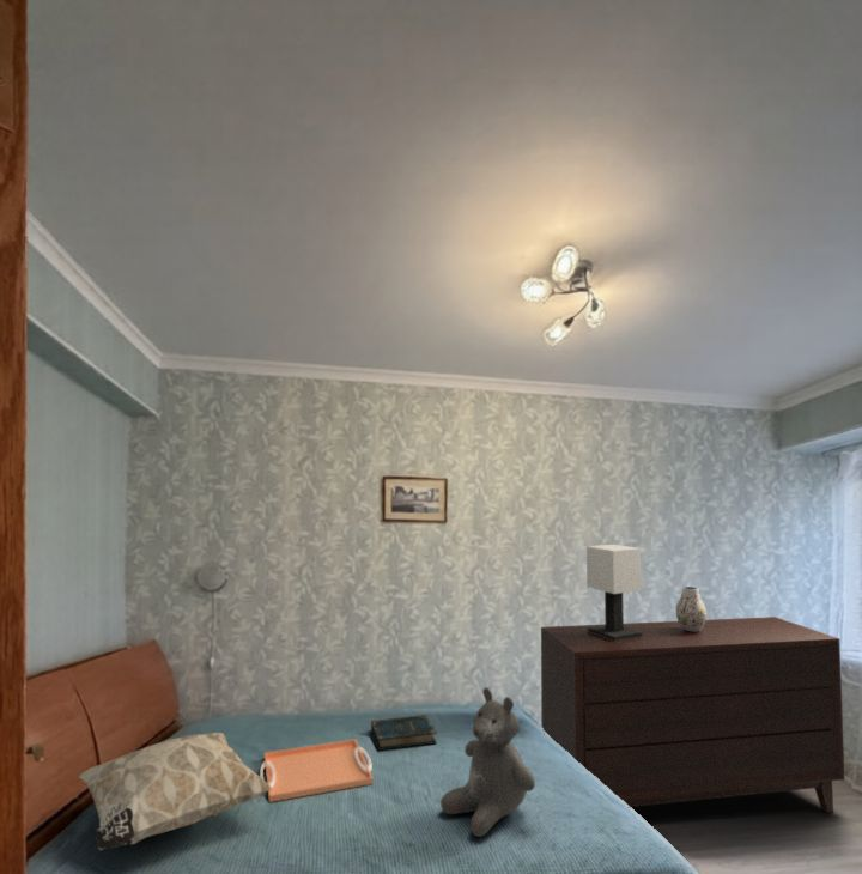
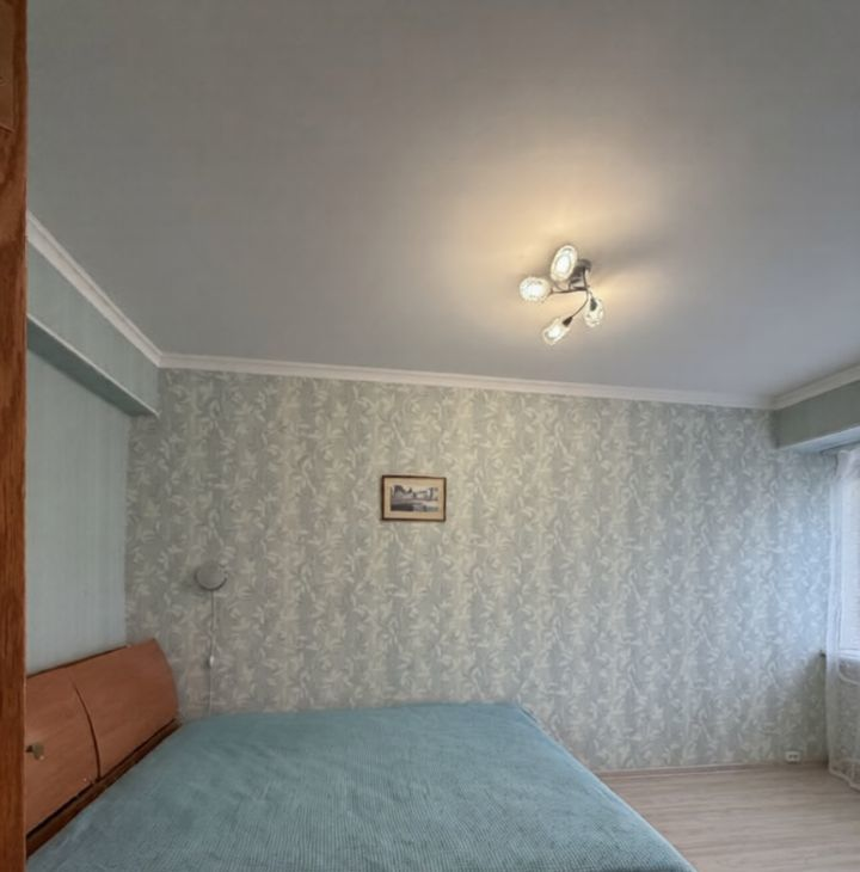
- serving tray (316, 767)
- teddy bear (485, 754)
- decorative pillow (172, 782)
- dresser (687, 716)
- vase (691, 608)
- table lamp (613, 590)
- book (402, 730)
